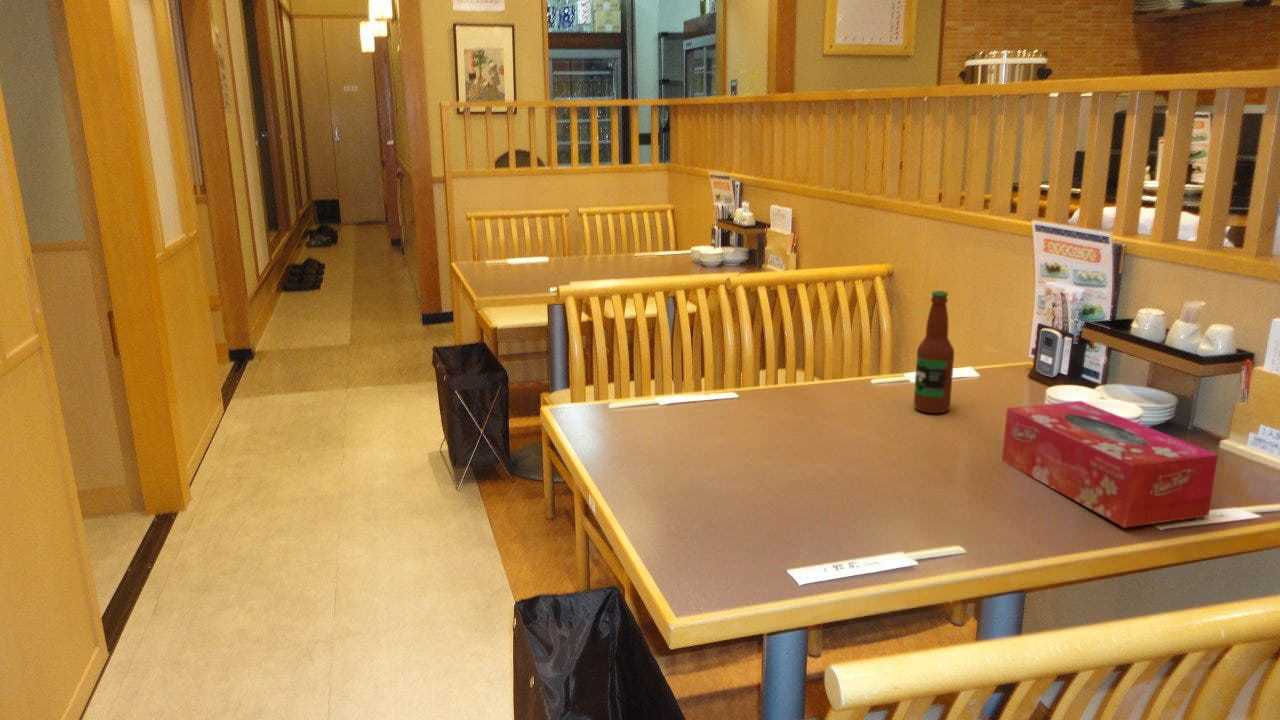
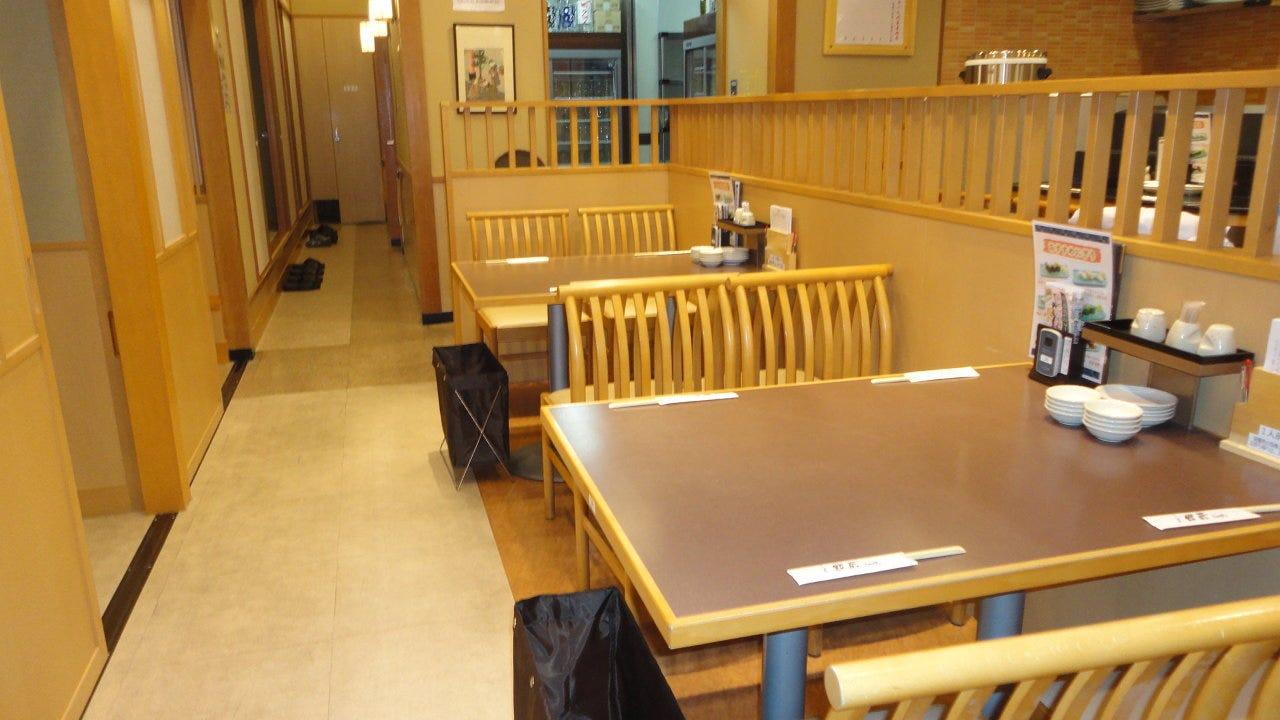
- bottle (935, 351)
- tissue box (1100, 457)
